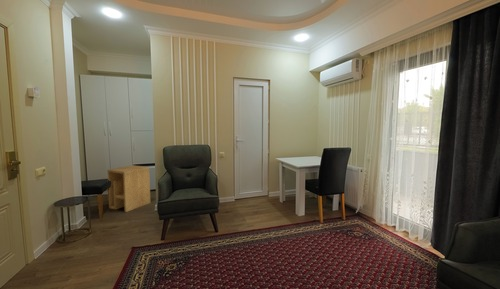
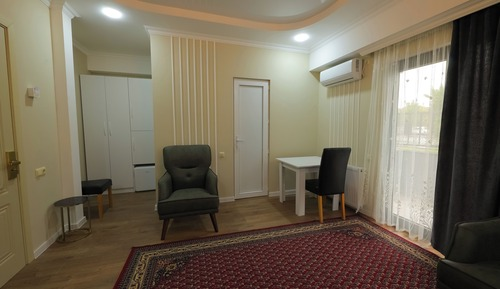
- side table (129, 187)
